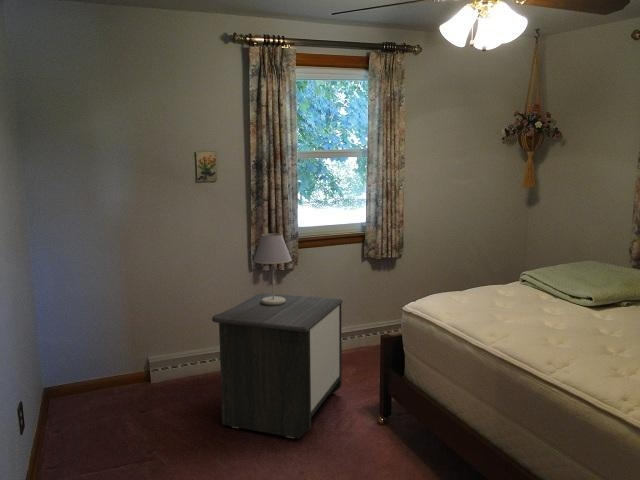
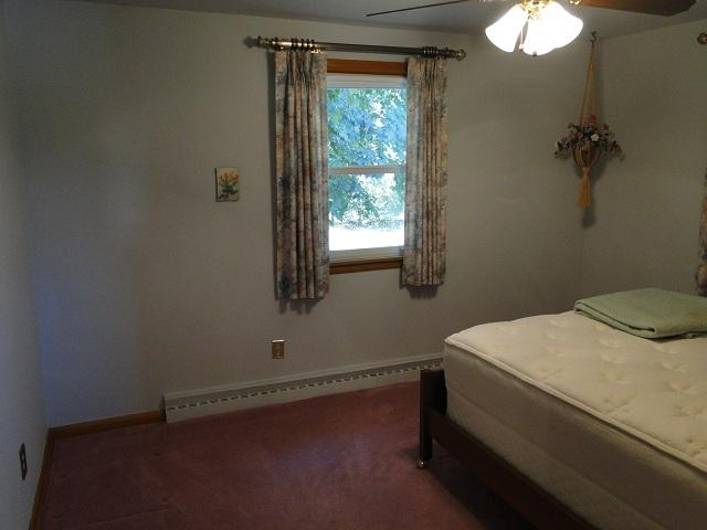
- table lamp (272, 268)
- nightstand (280, 359)
